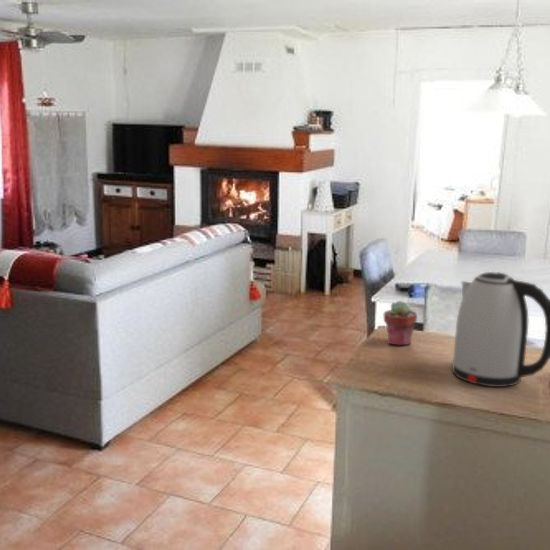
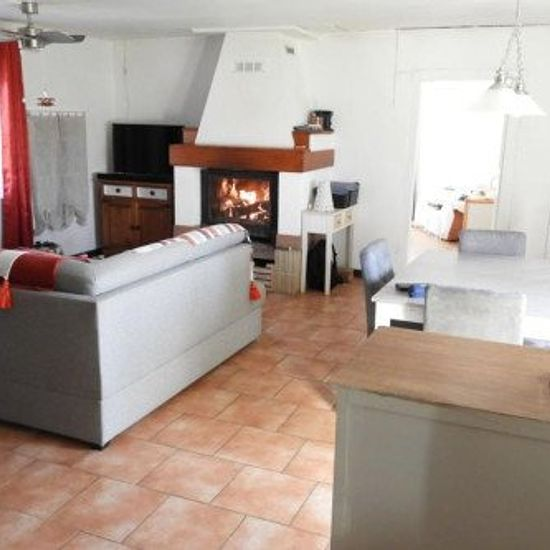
- potted succulent (399, 321)
- kettle (503, 327)
